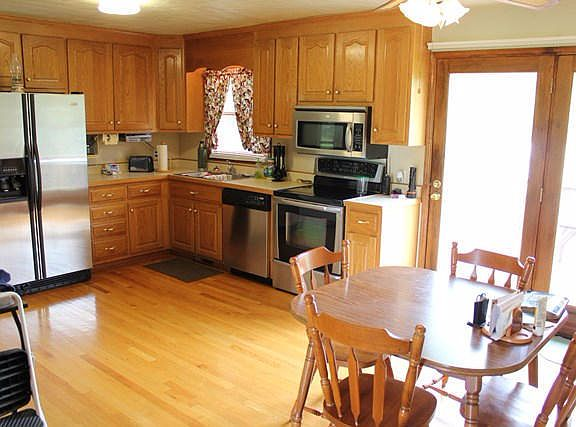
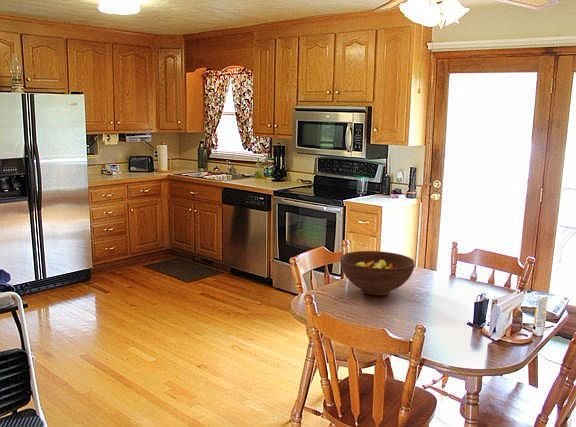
+ fruit bowl (376, 275)
